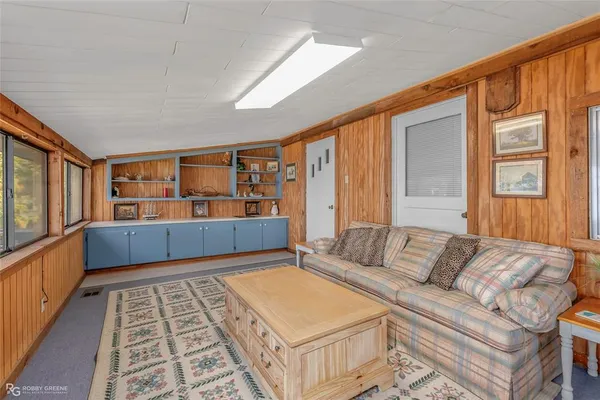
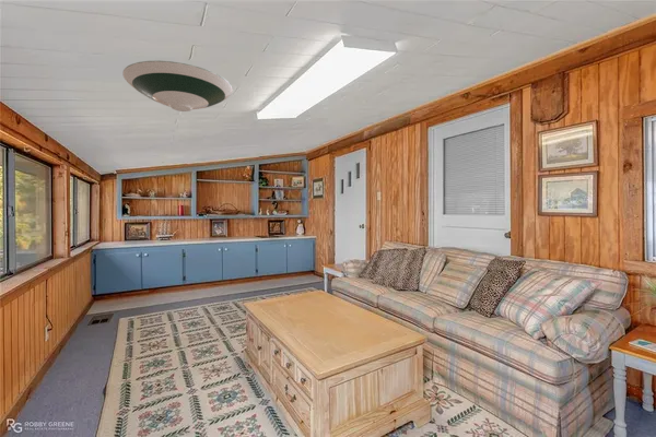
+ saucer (180, 96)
